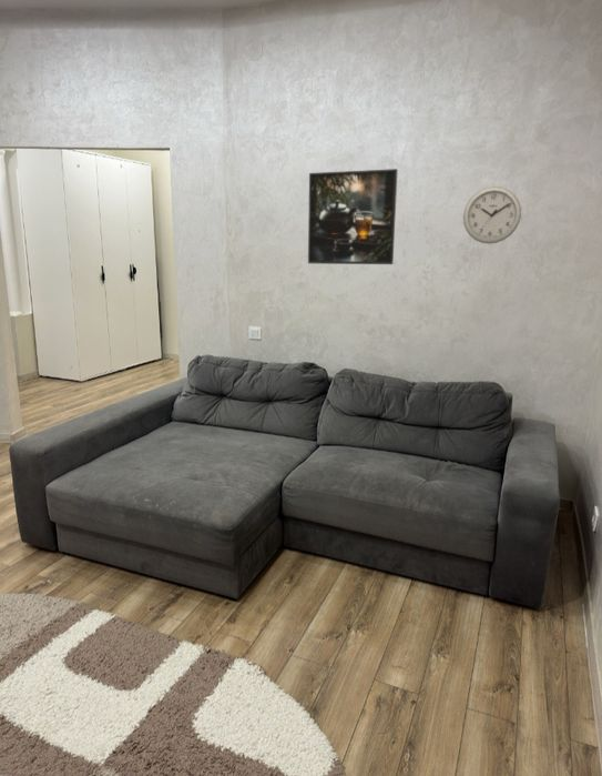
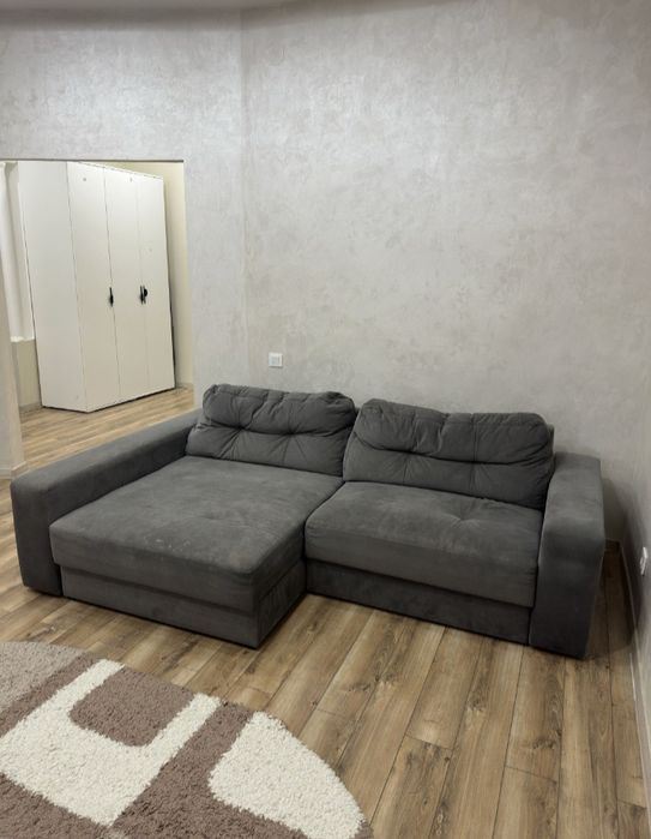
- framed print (350, 218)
- wall clock (491, 214)
